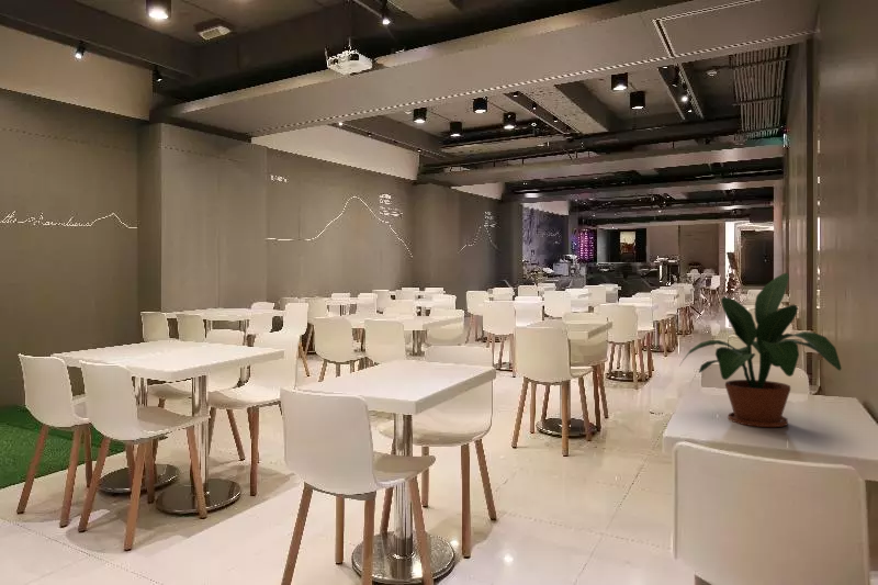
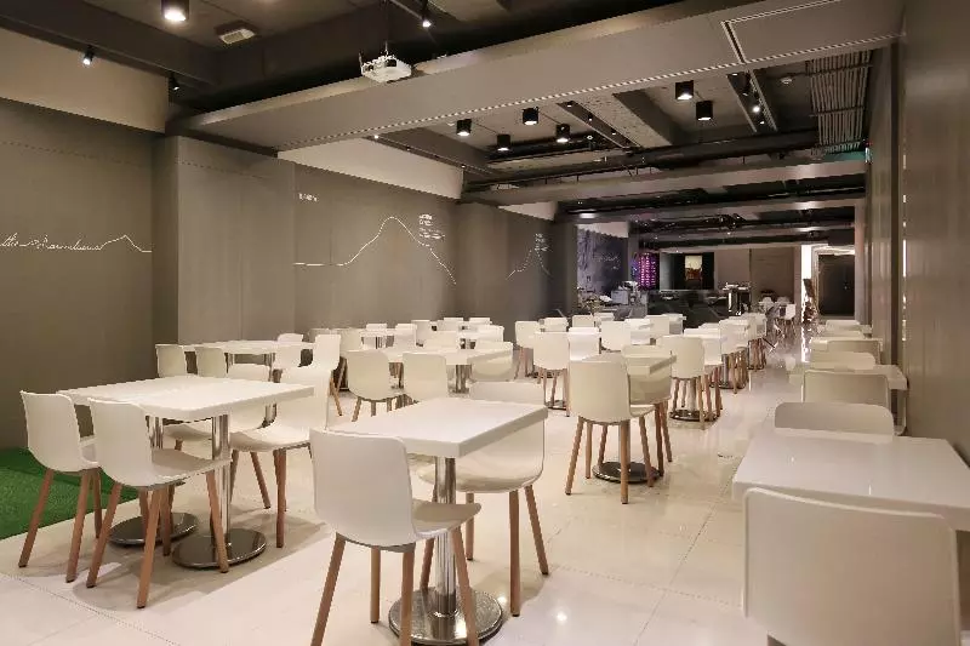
- potted plant (761, 347)
